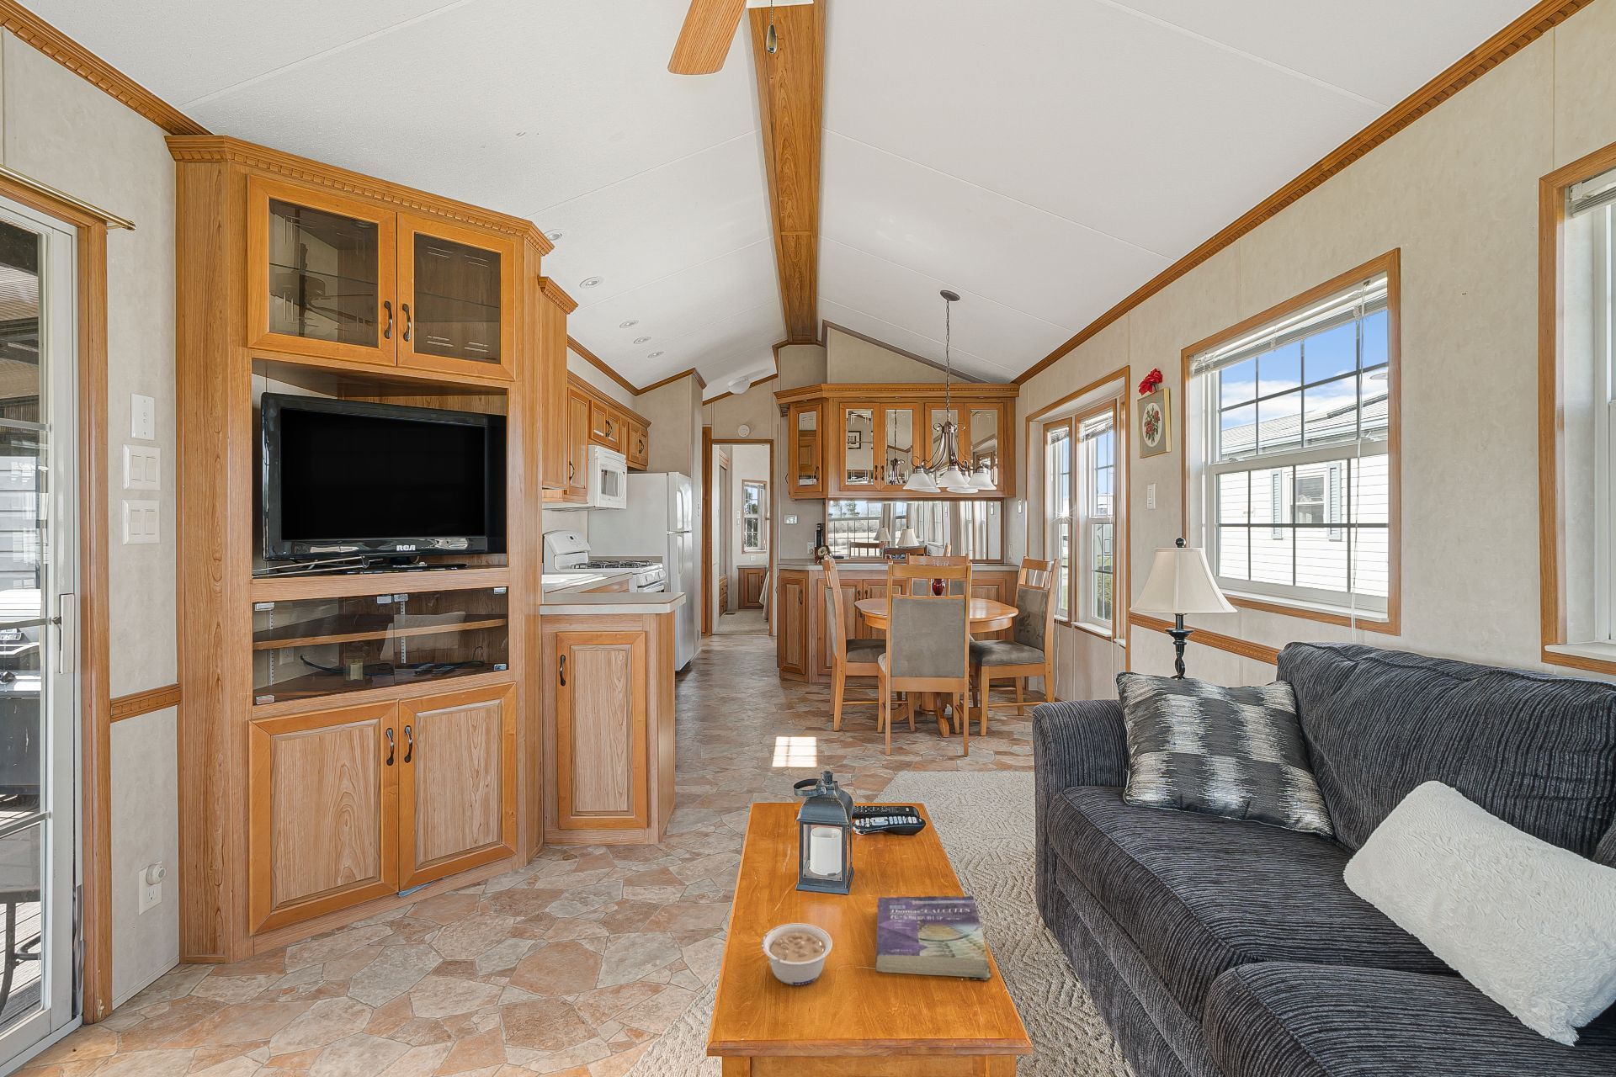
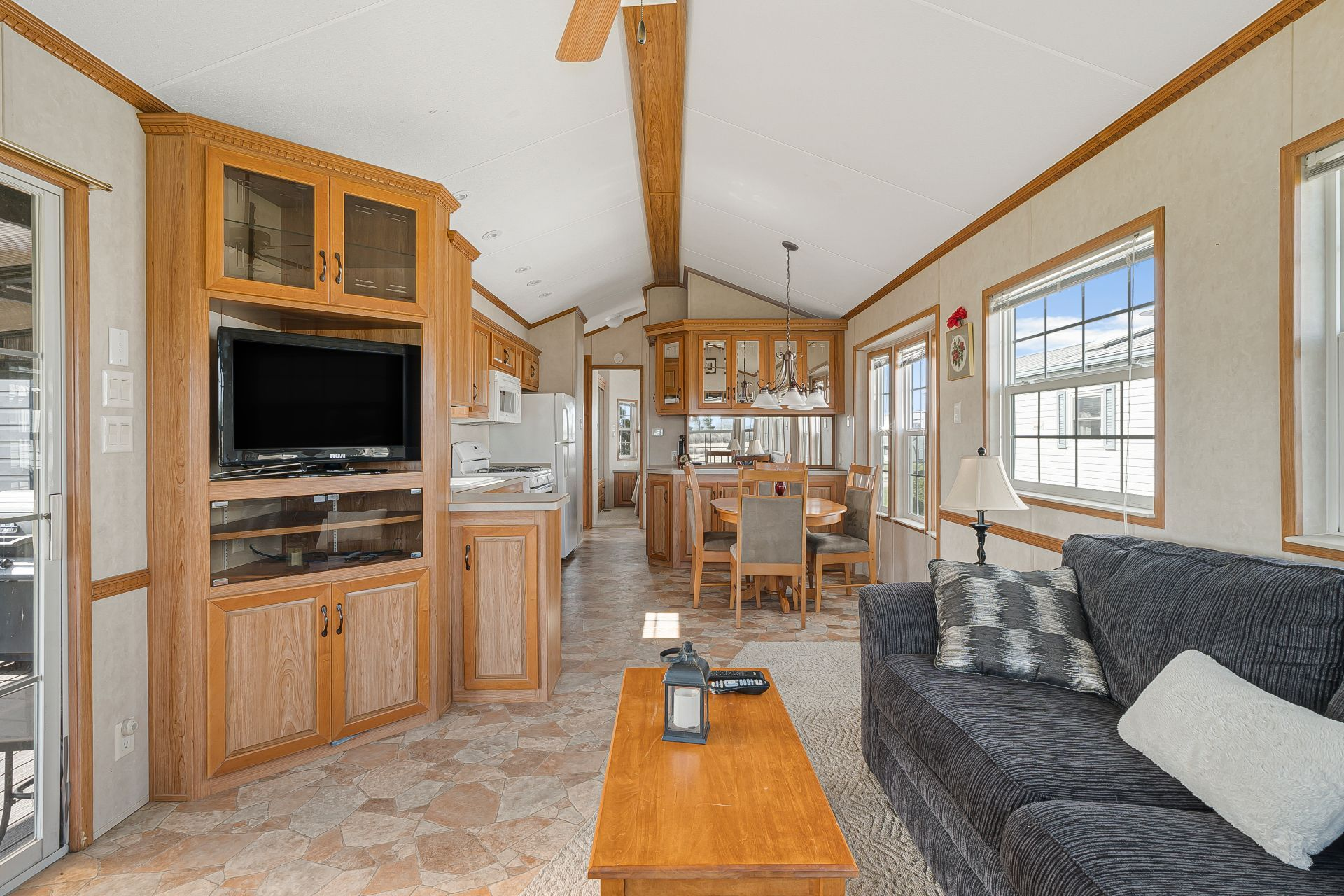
- legume (797, 954)
- book (928, 932)
